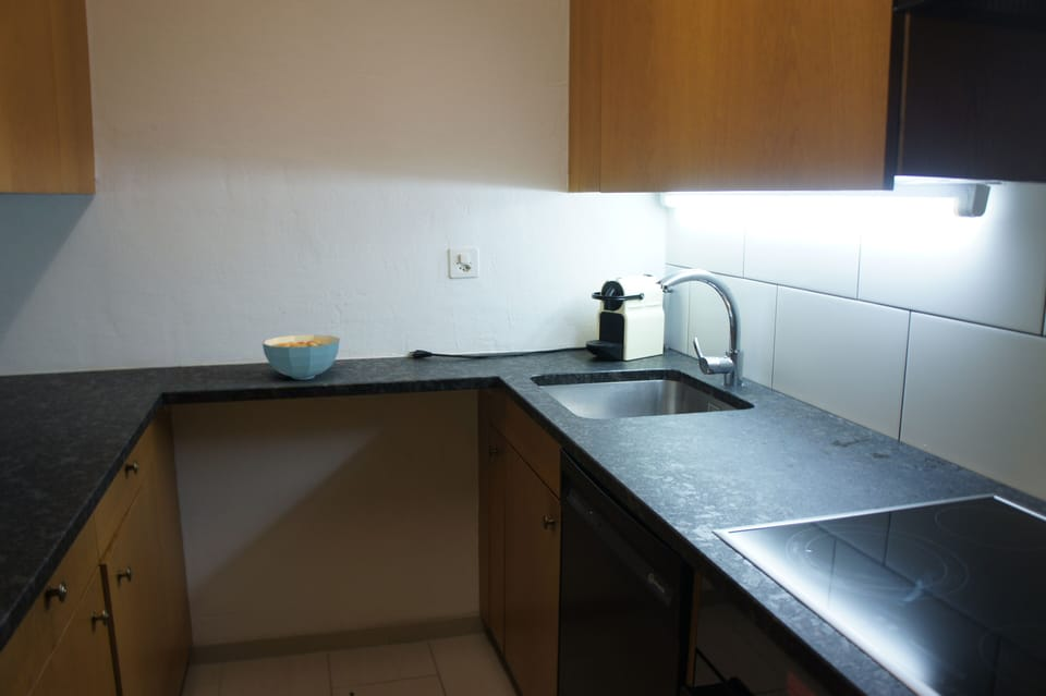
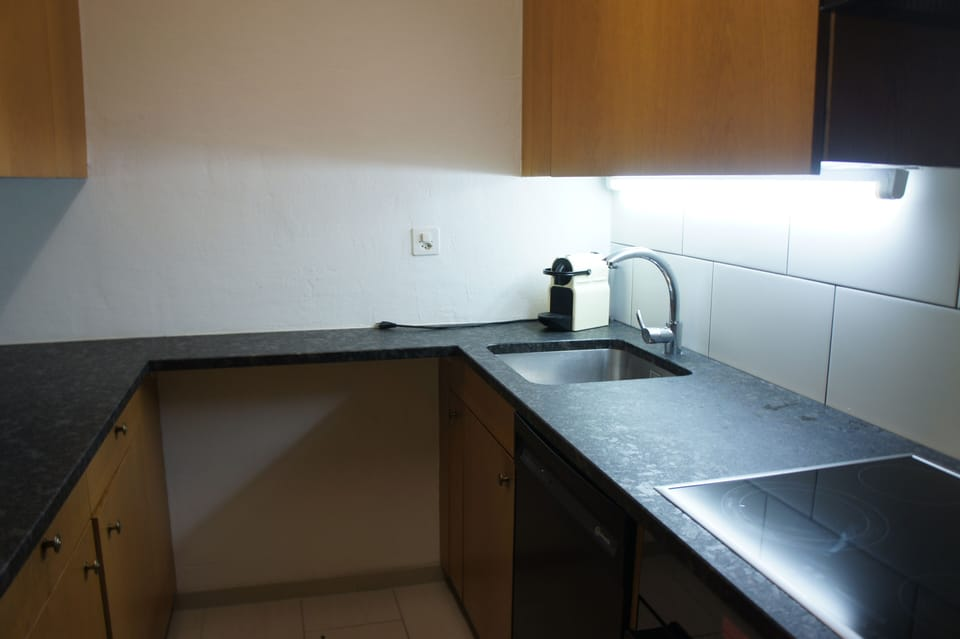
- cereal bowl (302, 358)
